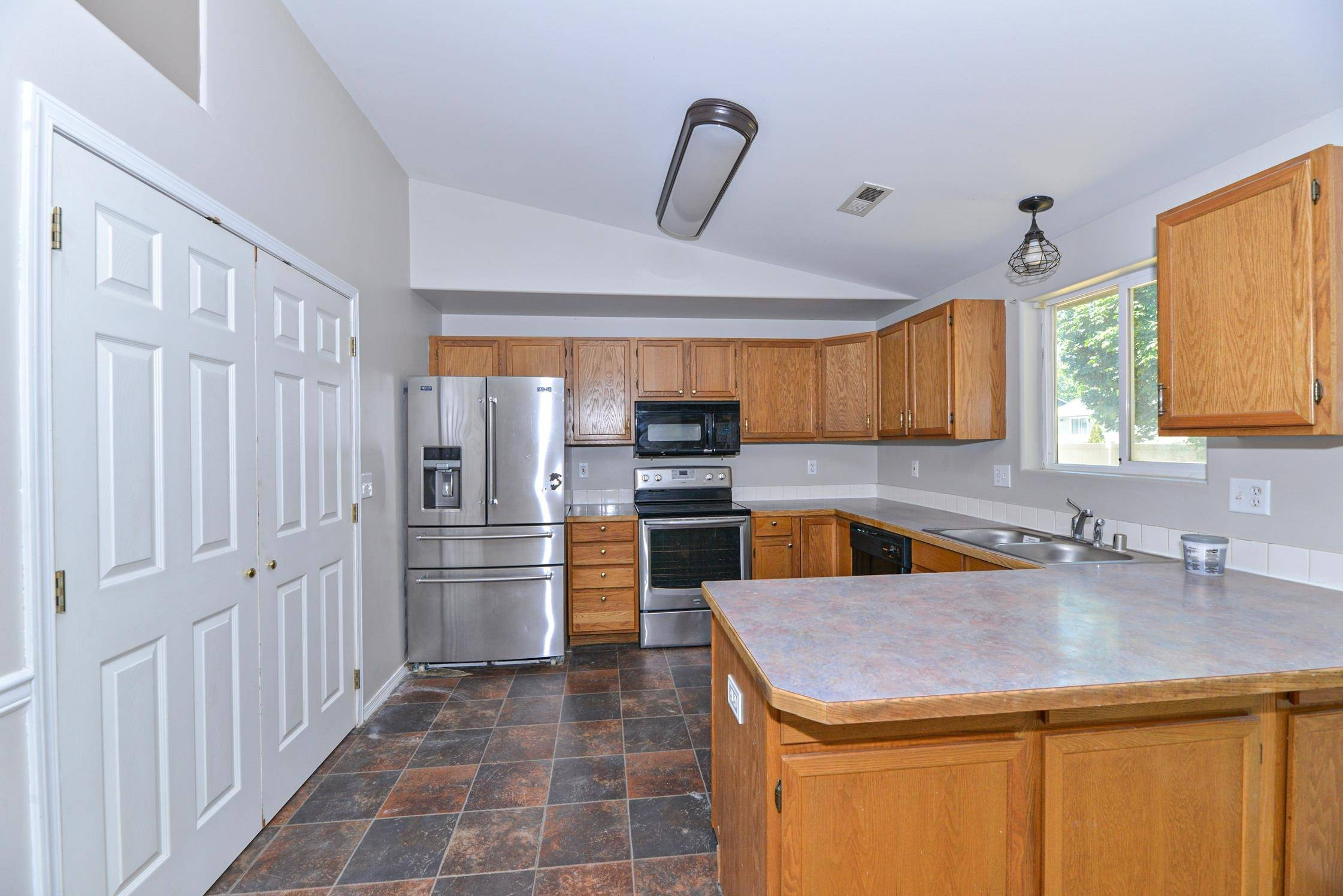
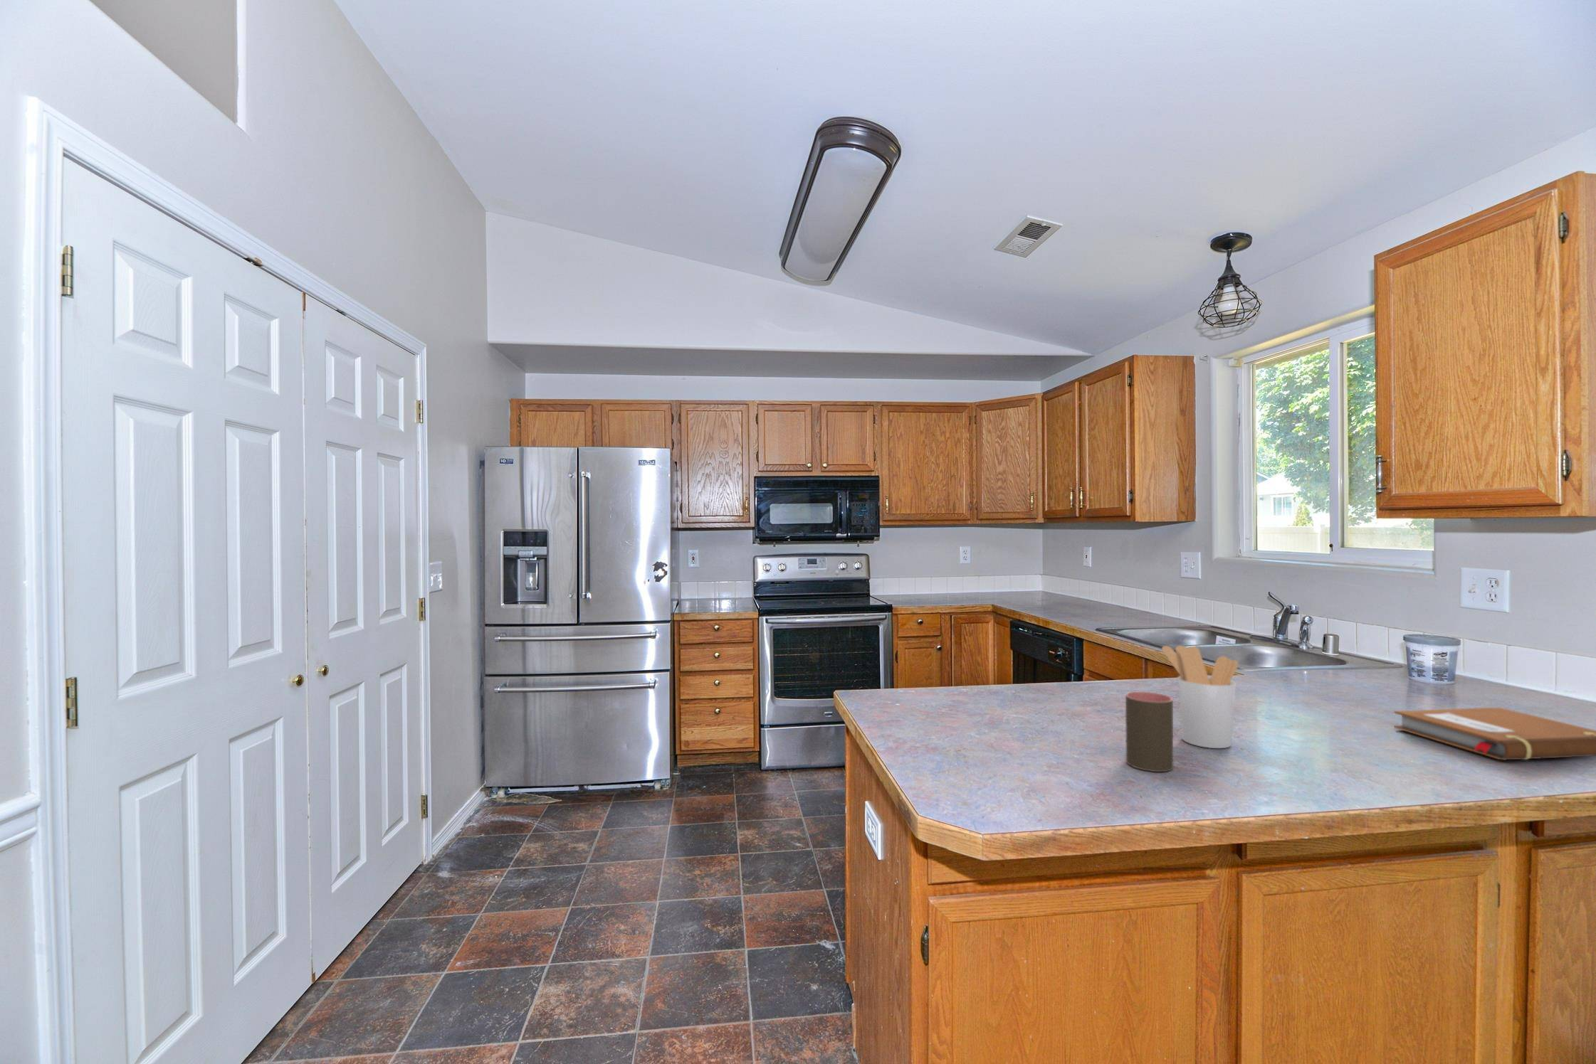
+ notebook (1500, 733)
+ cup (1149, 730)
+ utensil holder (1198, 692)
